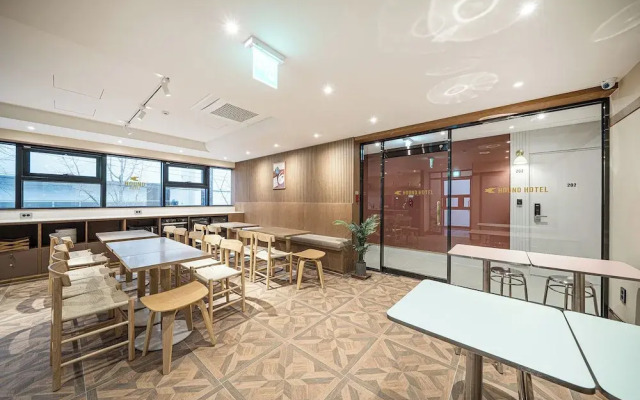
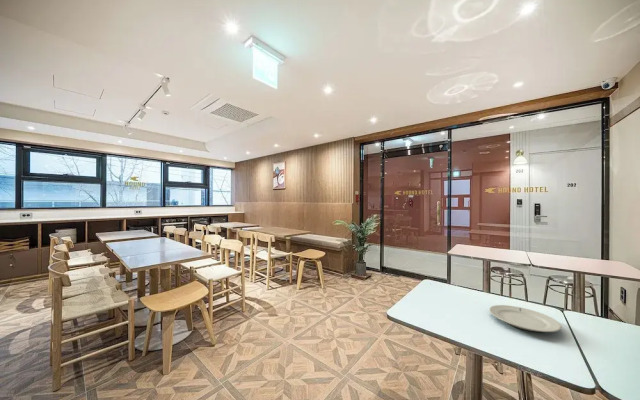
+ chinaware (522, 319)
